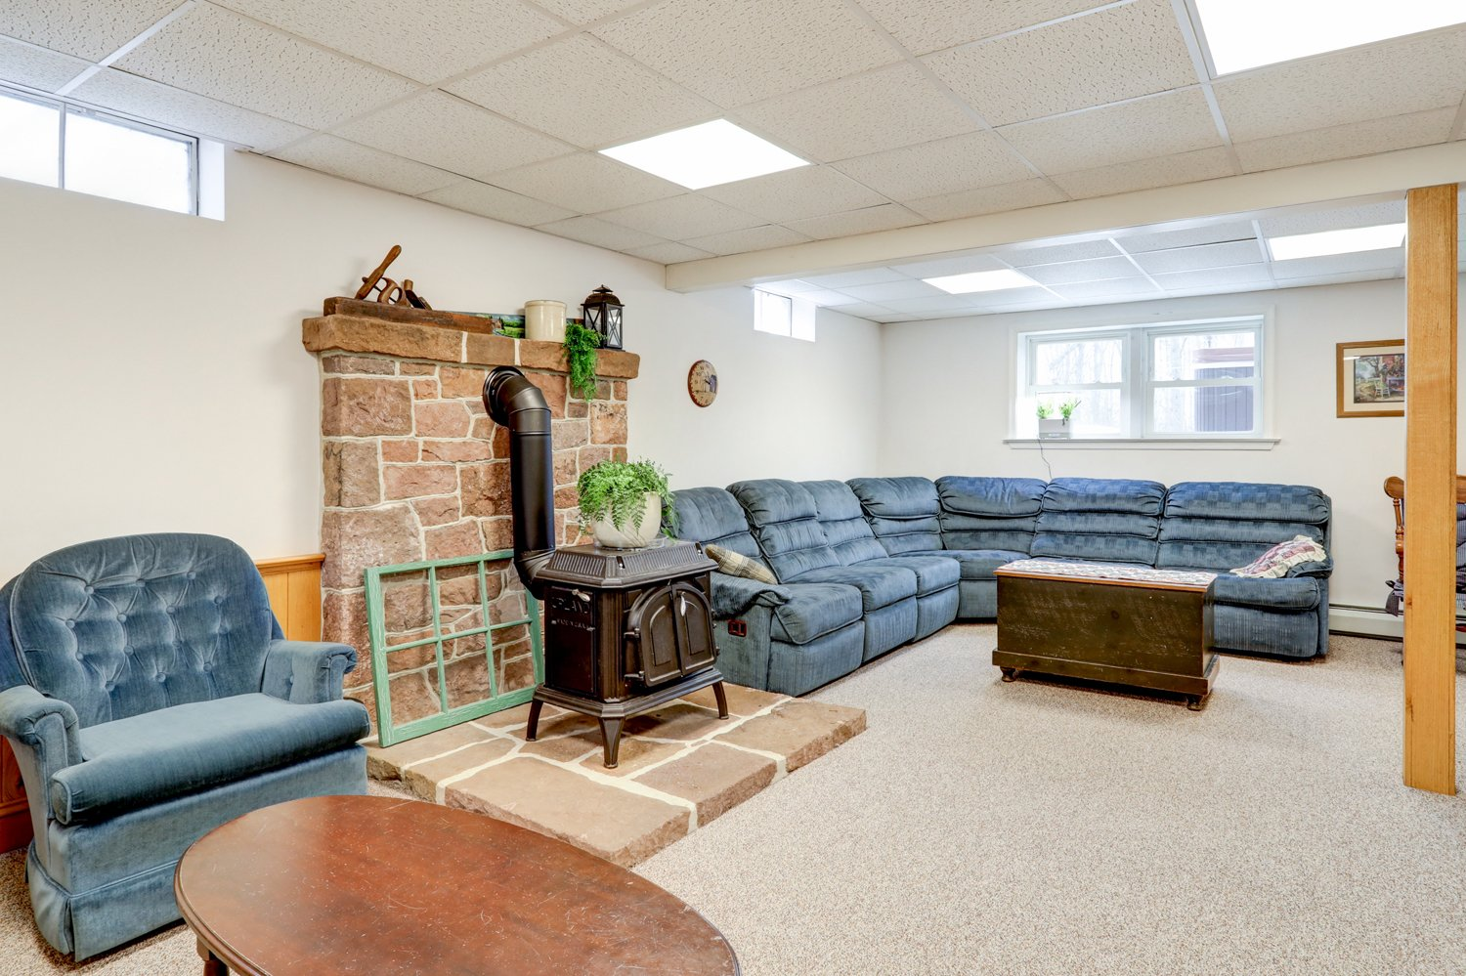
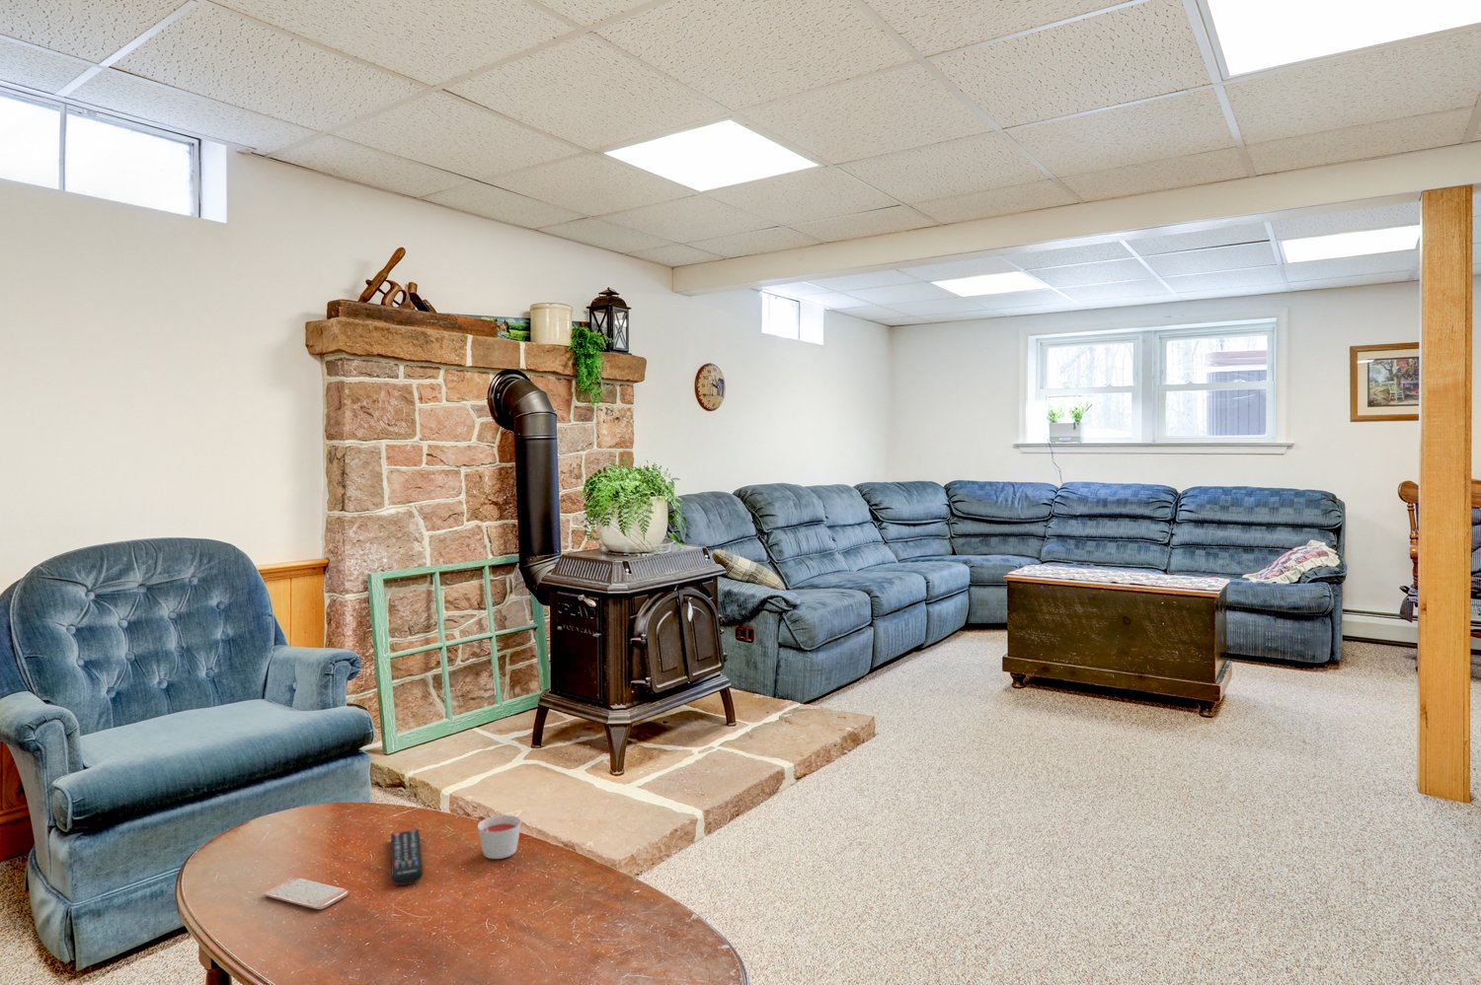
+ smartphone (306, 894)
+ remote control (406, 855)
+ candle (500, 837)
